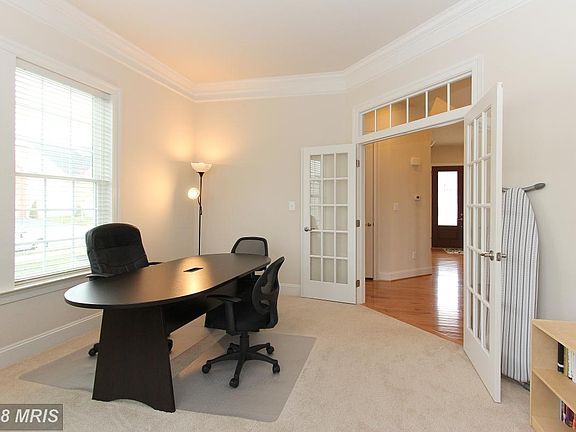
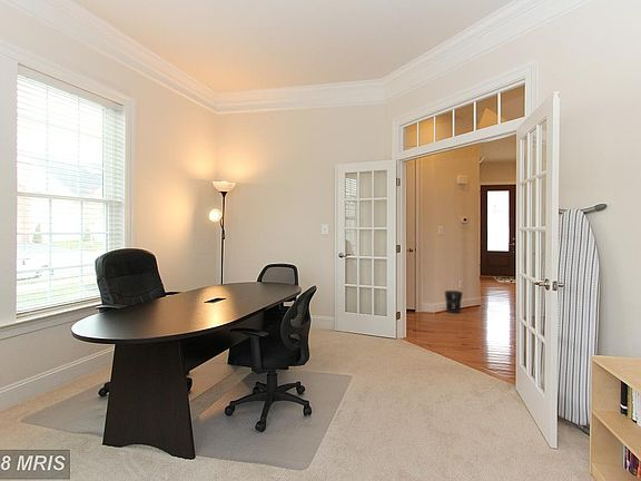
+ wastebasket (453, 302)
